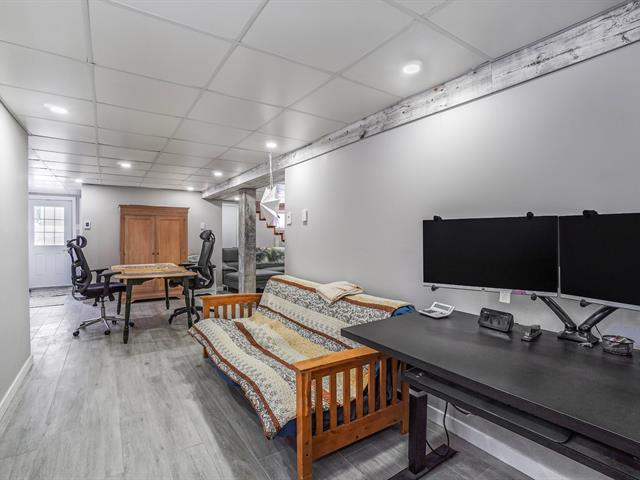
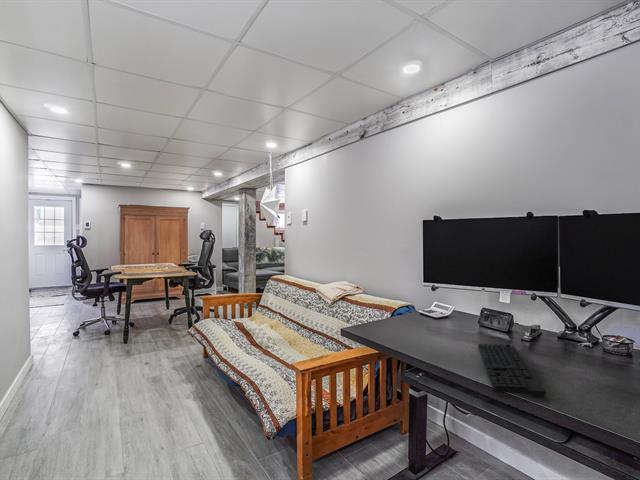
+ keyboard (505, 364)
